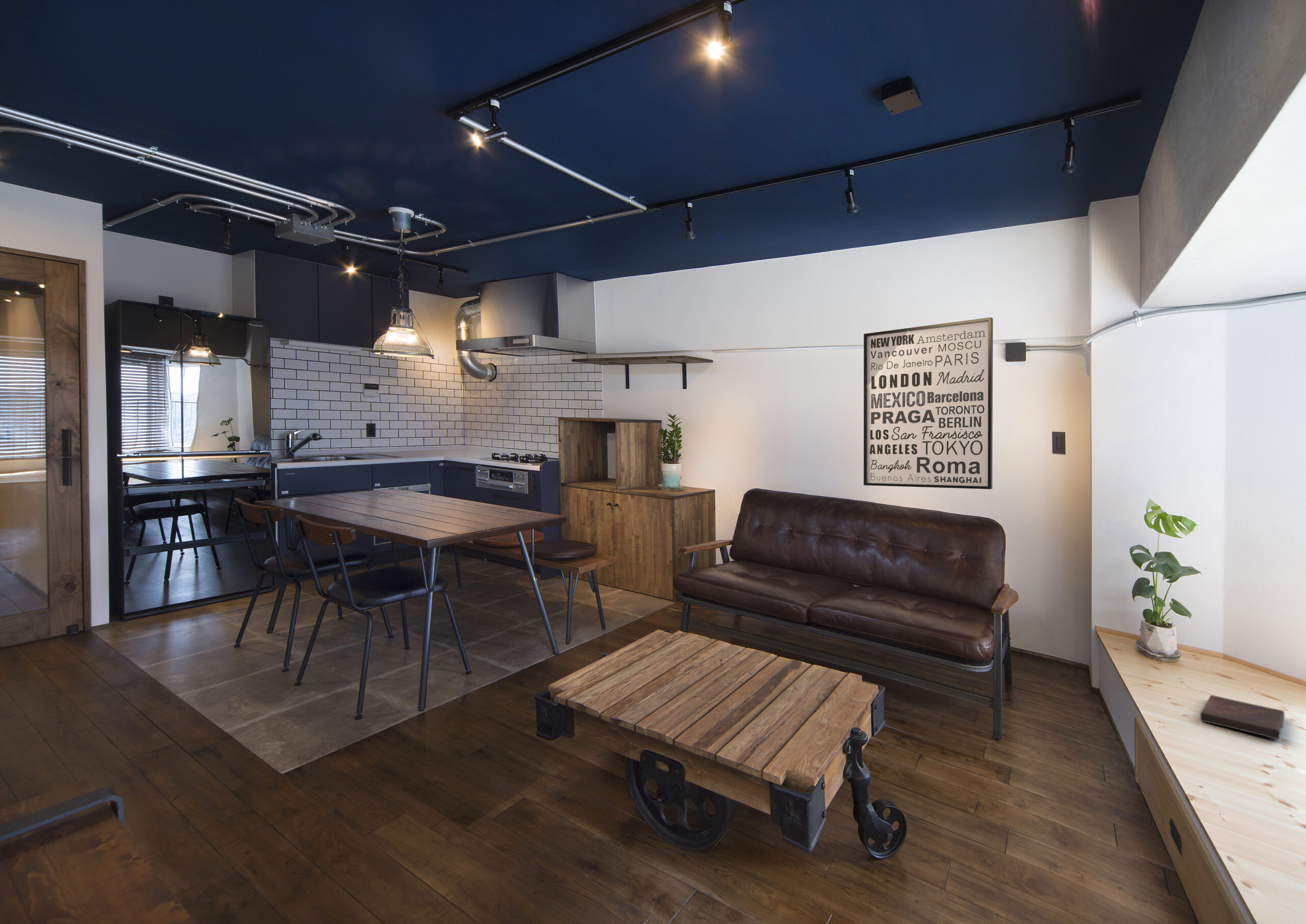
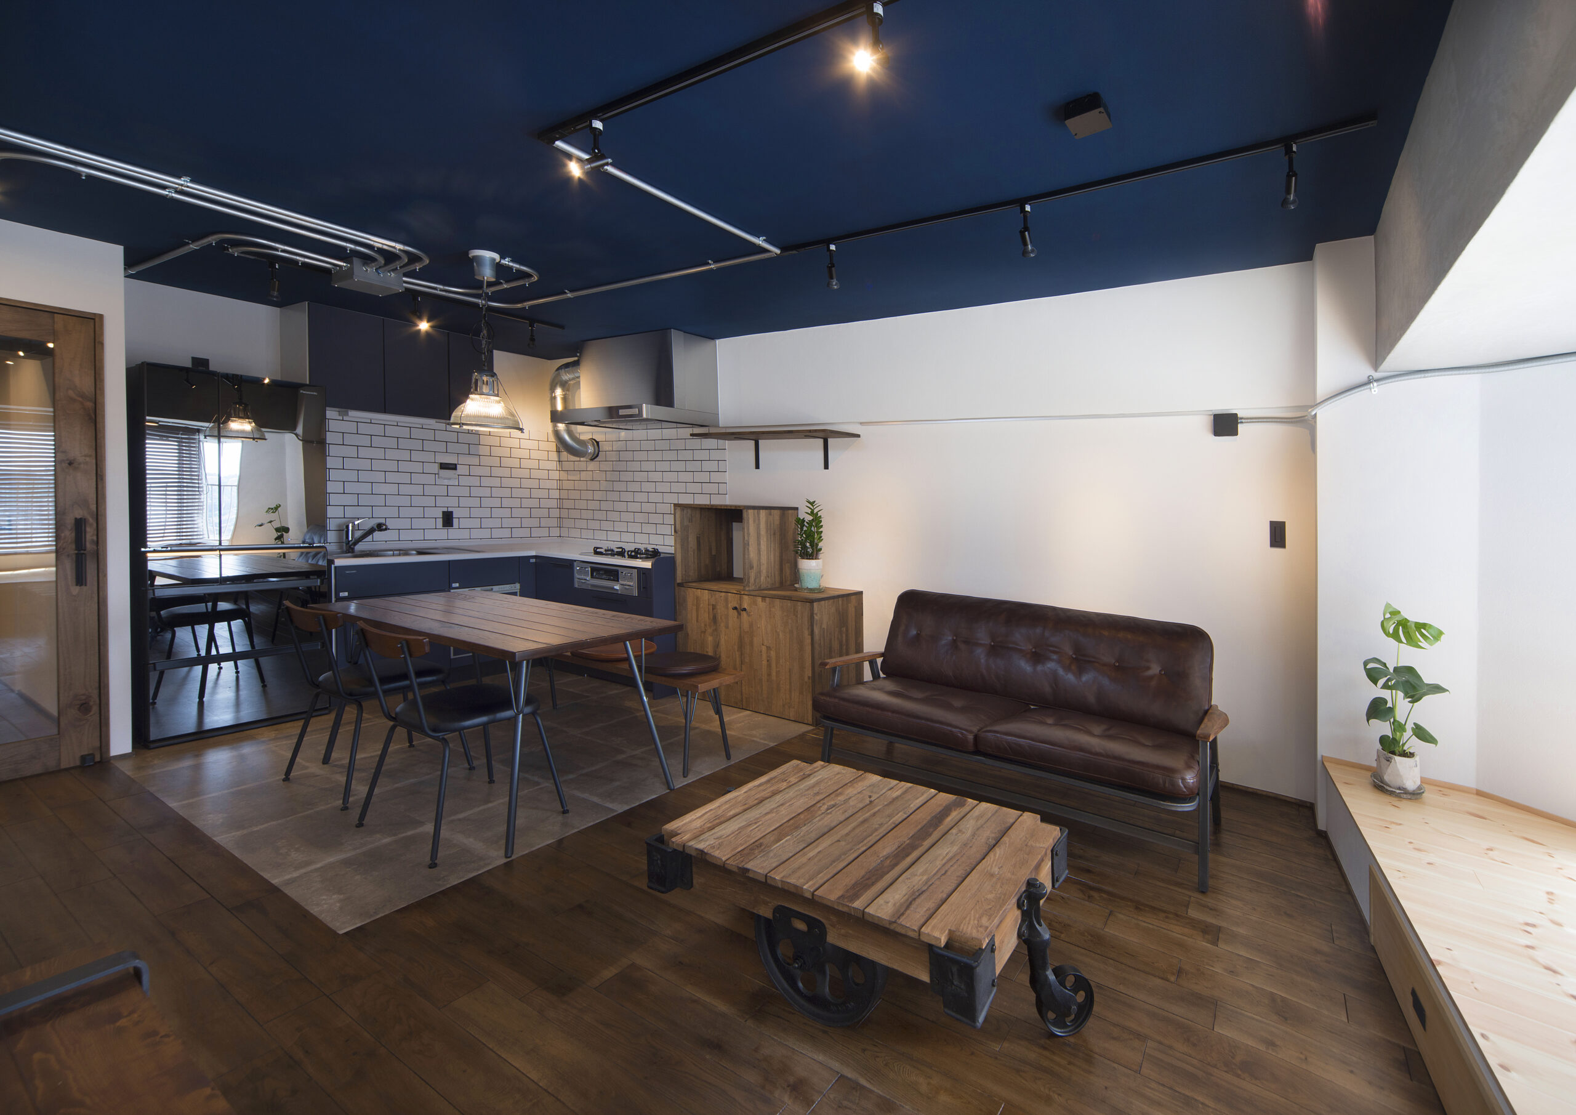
- wall art (924, 407)
- book (1242, 715)
